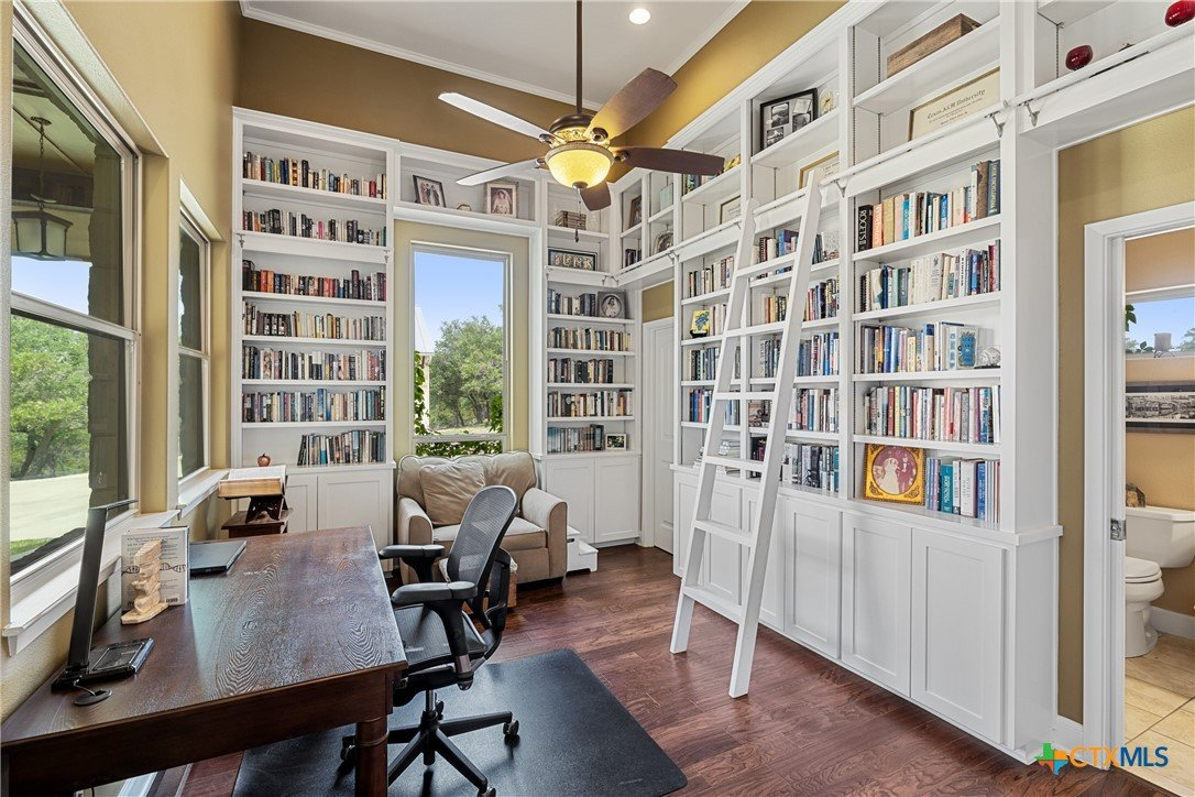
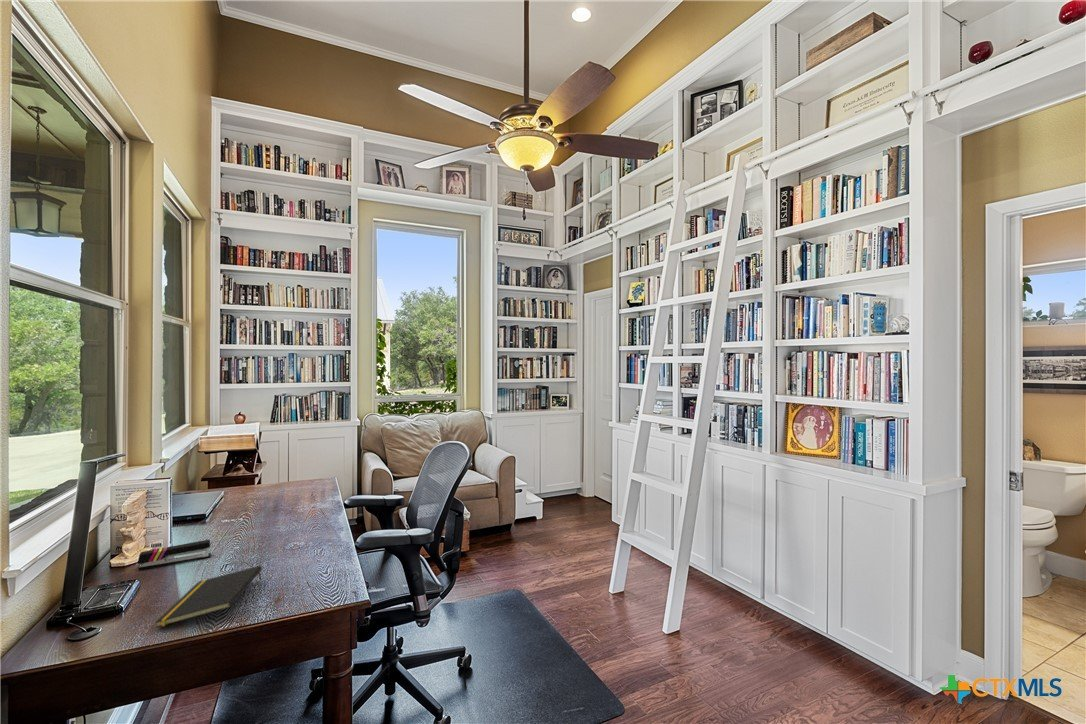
+ stapler (175, 553)
+ notepad (213, 593)
